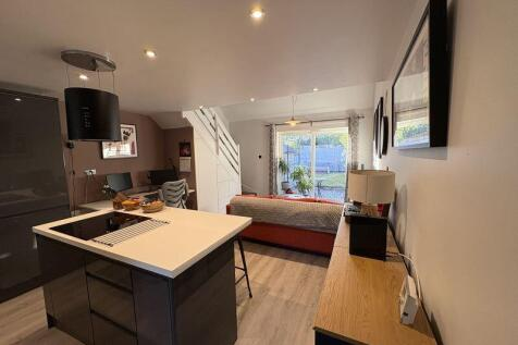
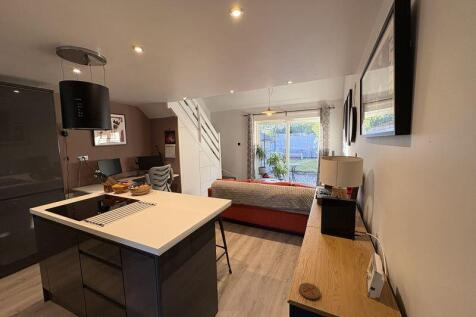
+ coaster (309, 290)
